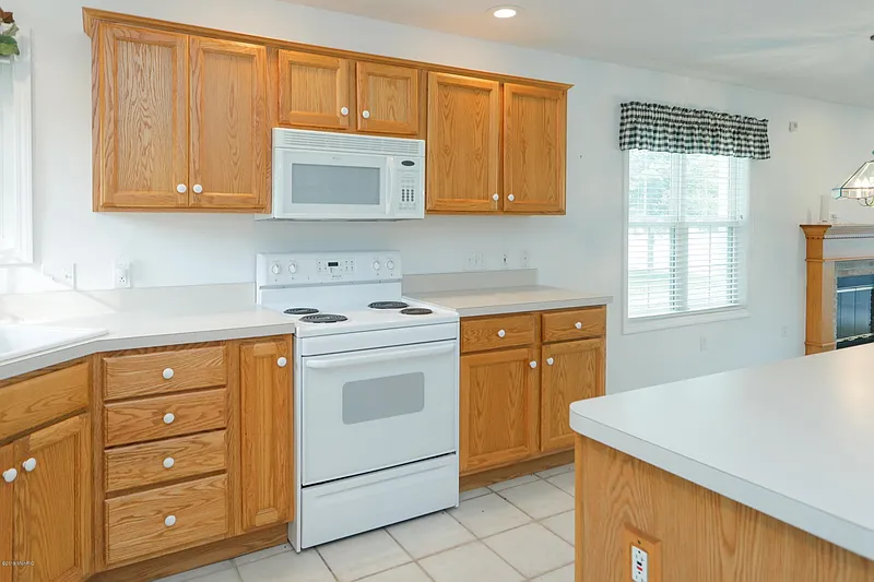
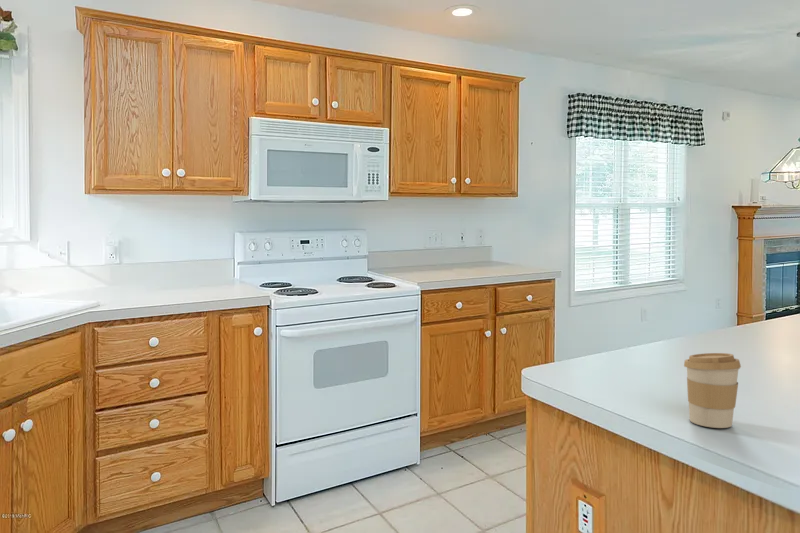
+ coffee cup (711, 387)
